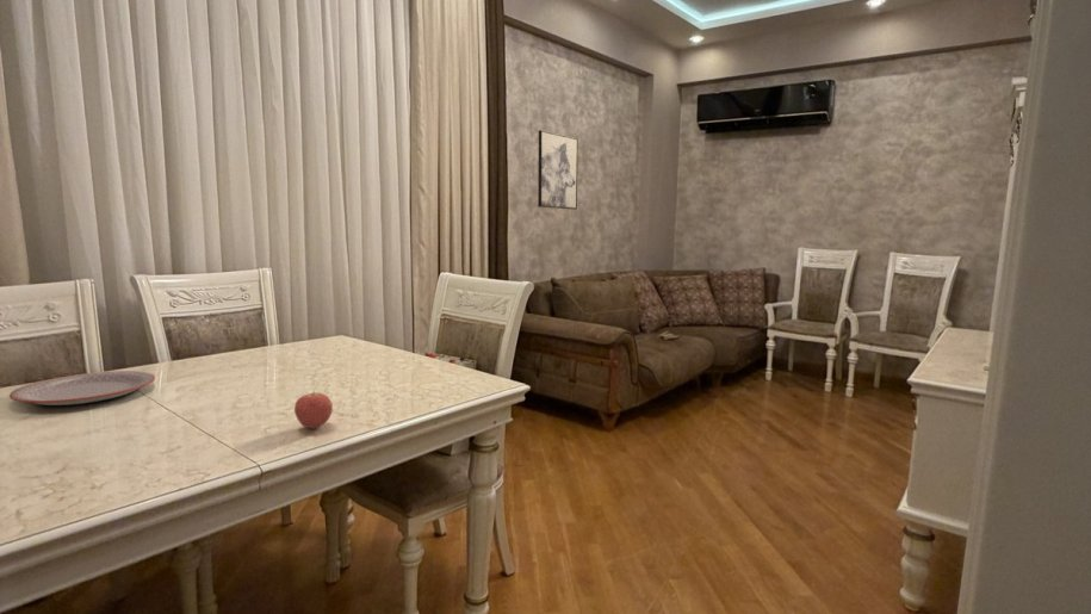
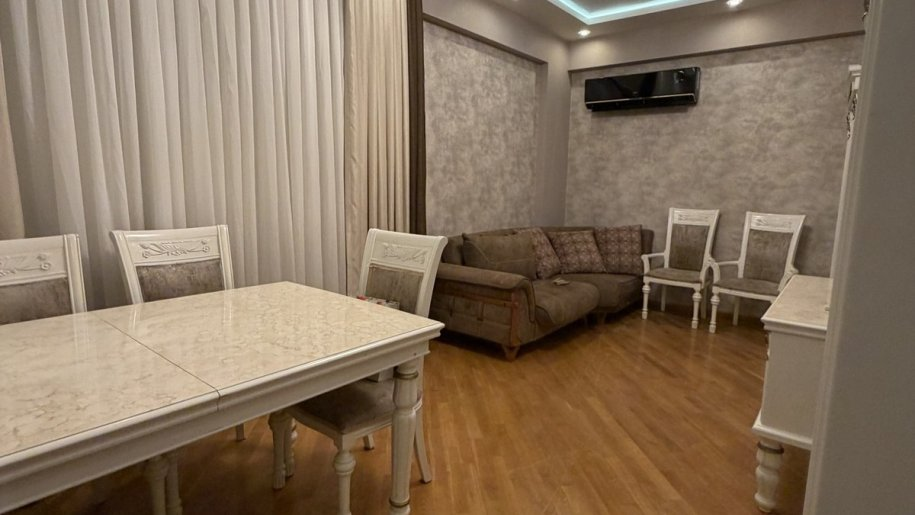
- plate (87, 389)
- wall art (558, 172)
- apple (312, 408)
